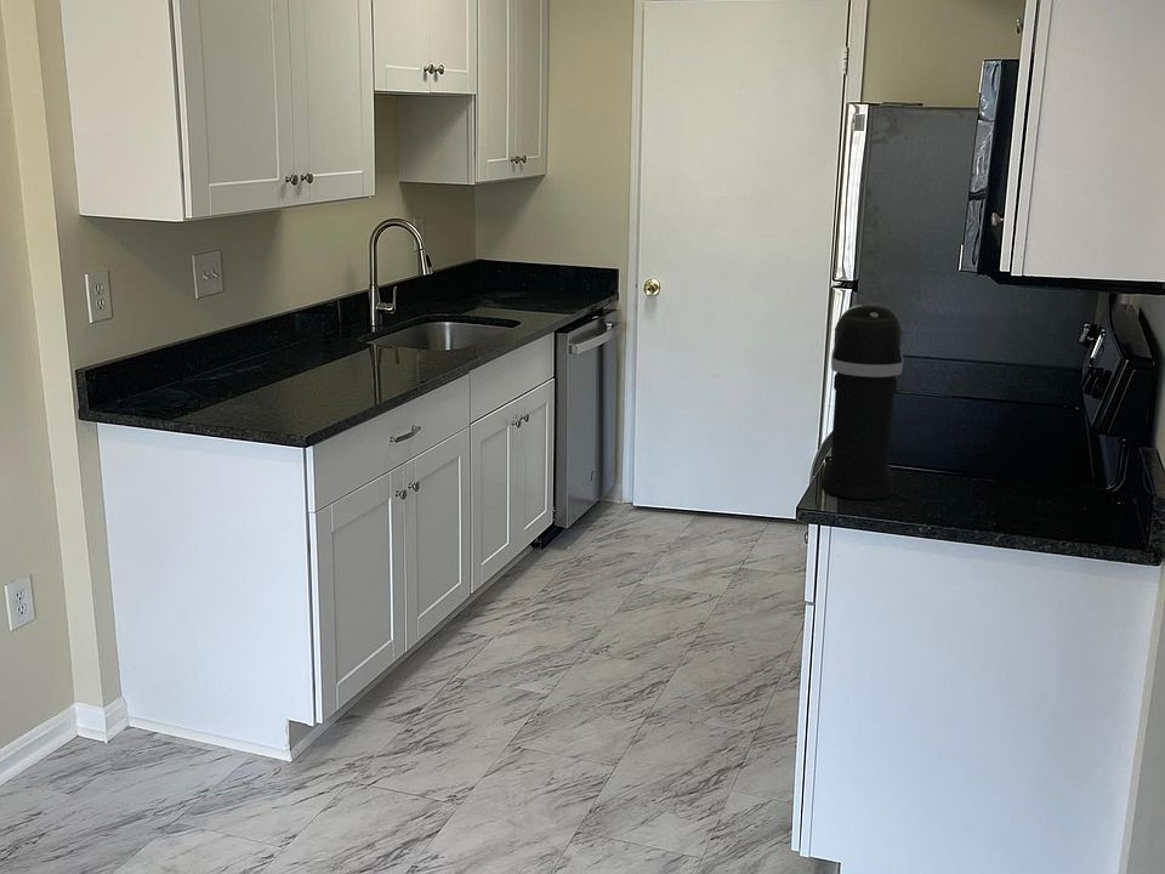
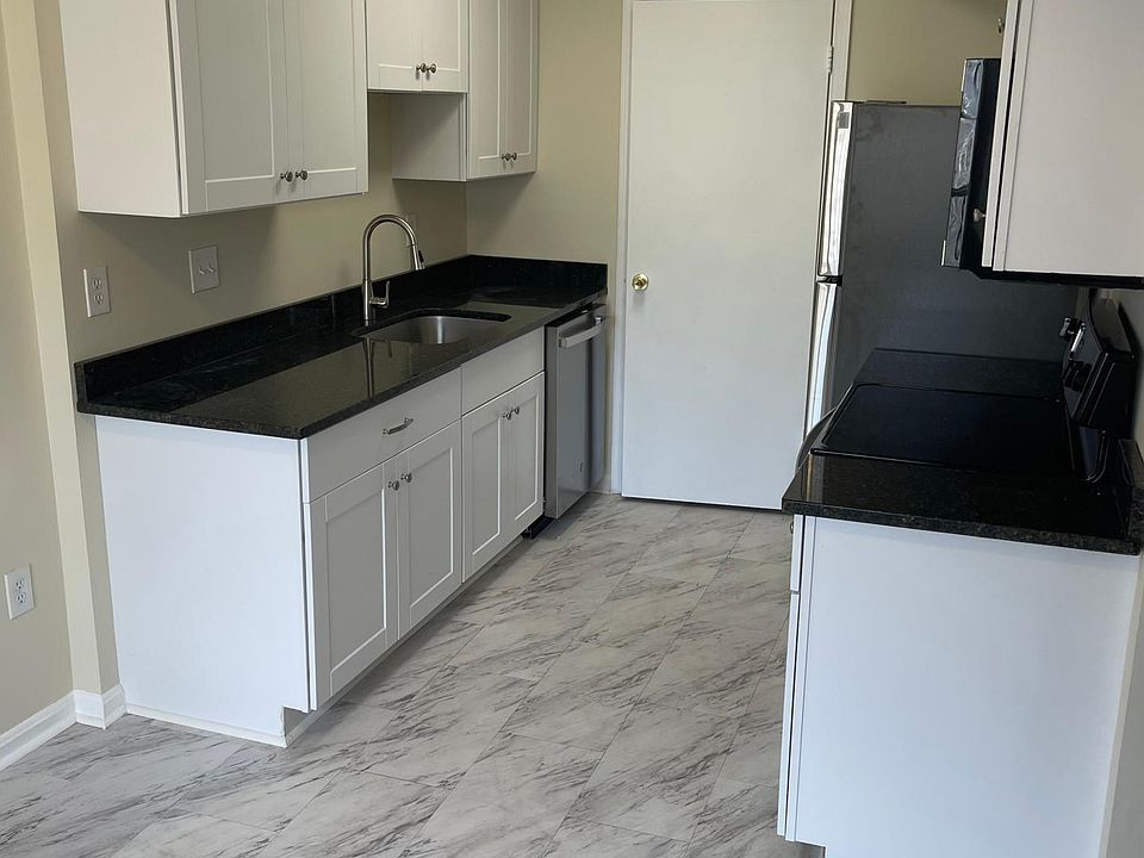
- coffee maker (863, 396)
